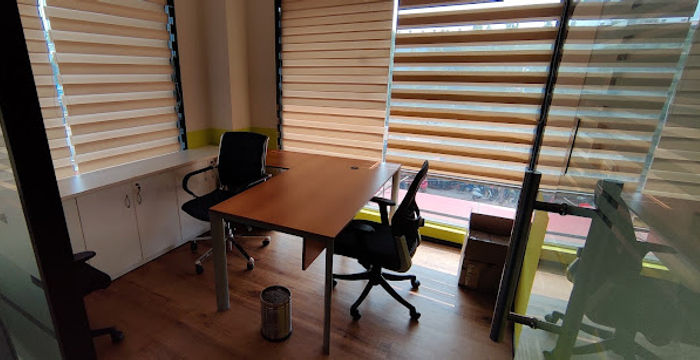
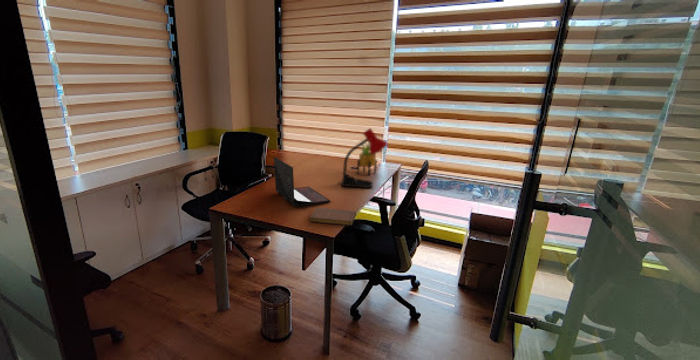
+ laptop (293, 179)
+ desk lamp (370, 153)
+ potted plant (367, 156)
+ notebook (333, 215)
